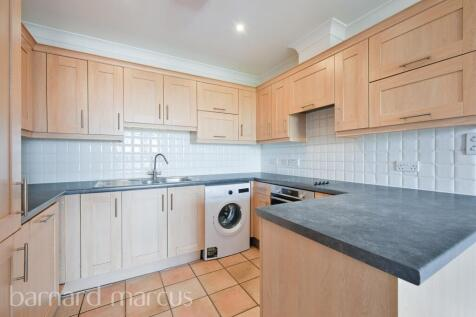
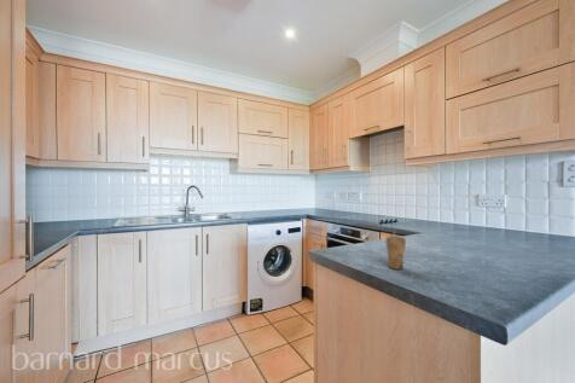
+ cup (395, 249)
